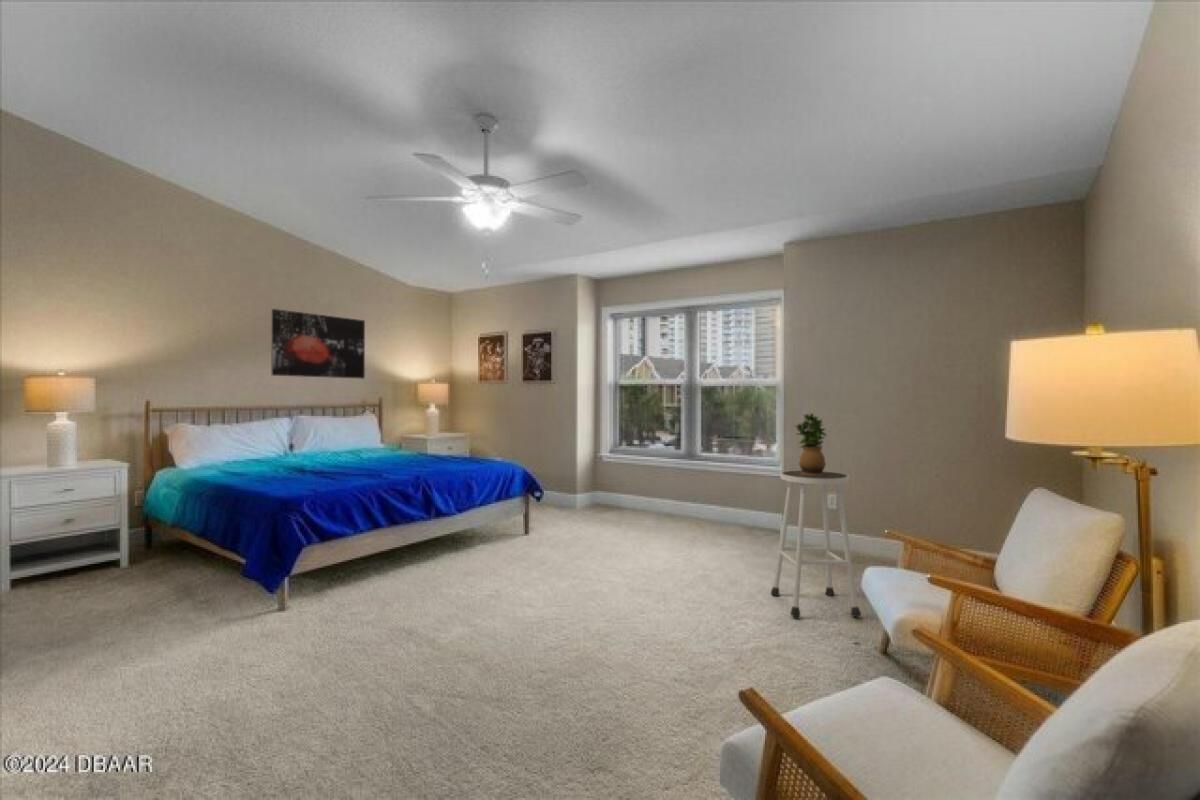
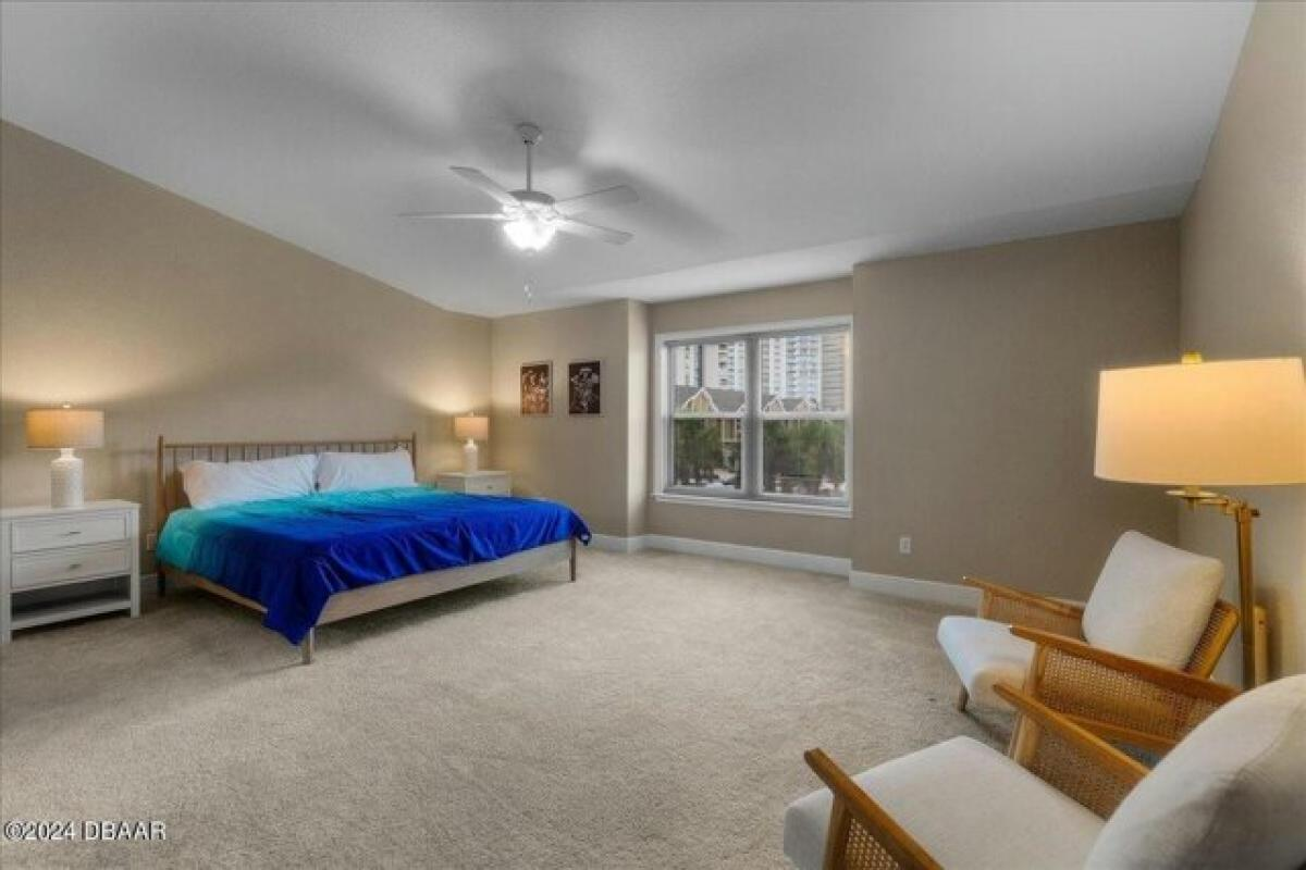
- potted plant (810, 443)
- stool (813, 547)
- wall art (321, 346)
